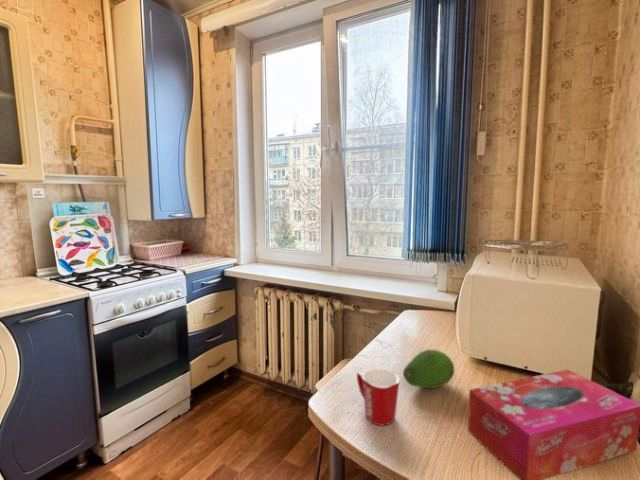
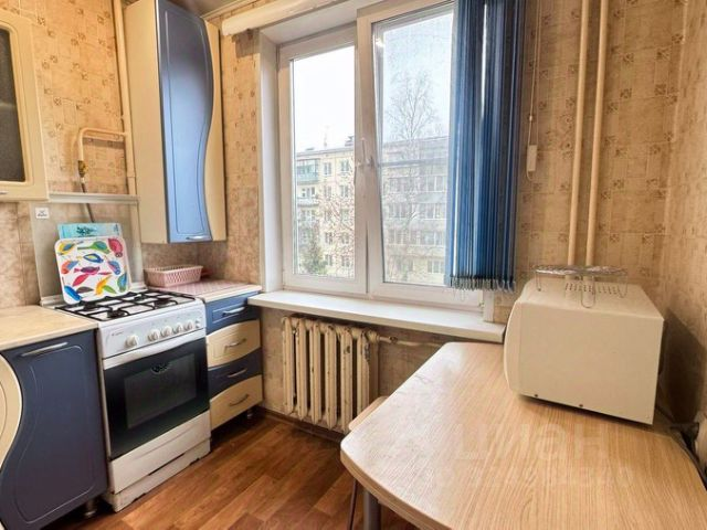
- mug (374, 392)
- fruit (427, 369)
- tissue box (550, 418)
